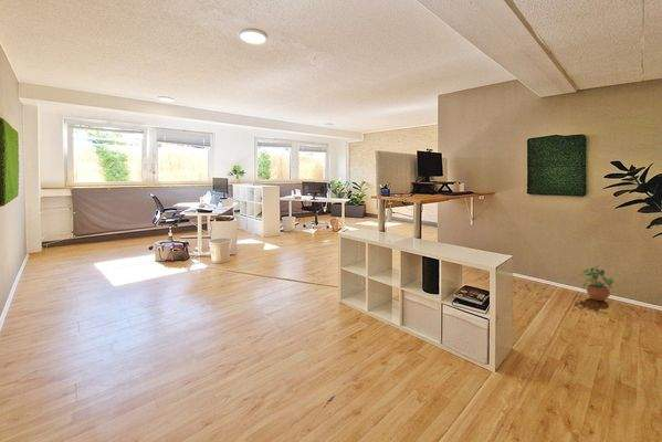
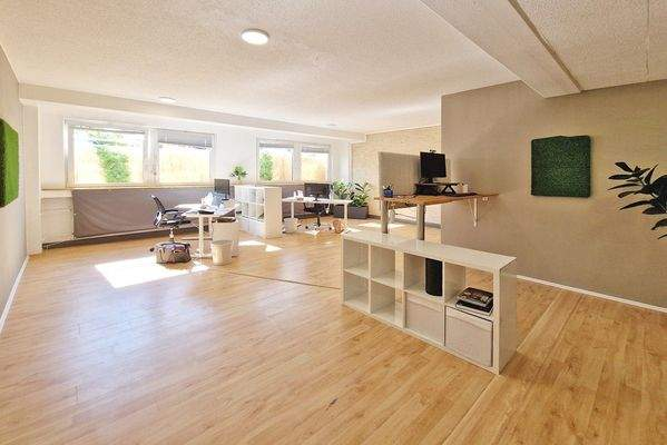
- potted plant (597, 282)
